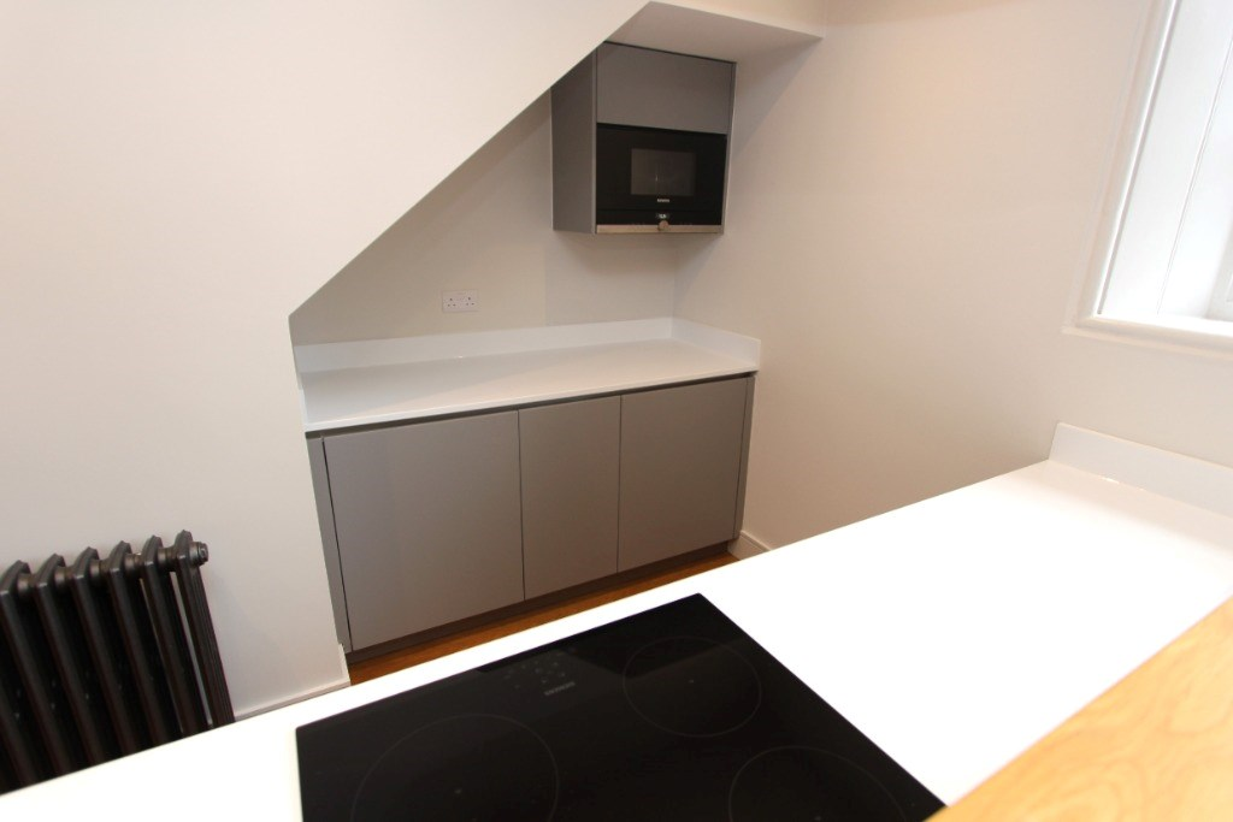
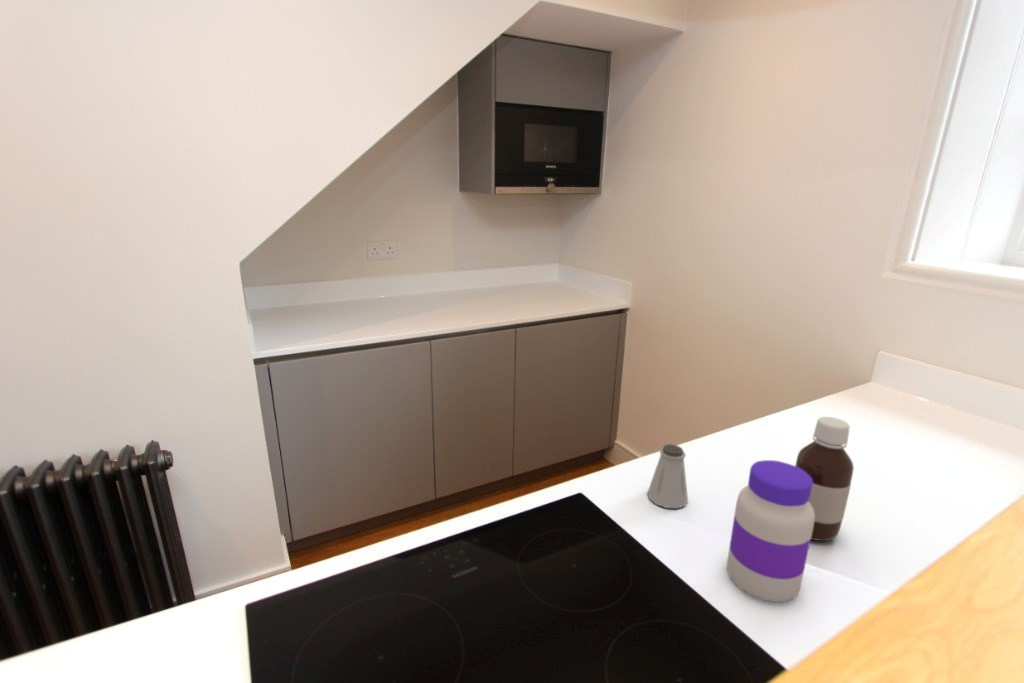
+ jar (771, 527)
+ saltshaker (670, 473)
+ bottle (821, 477)
